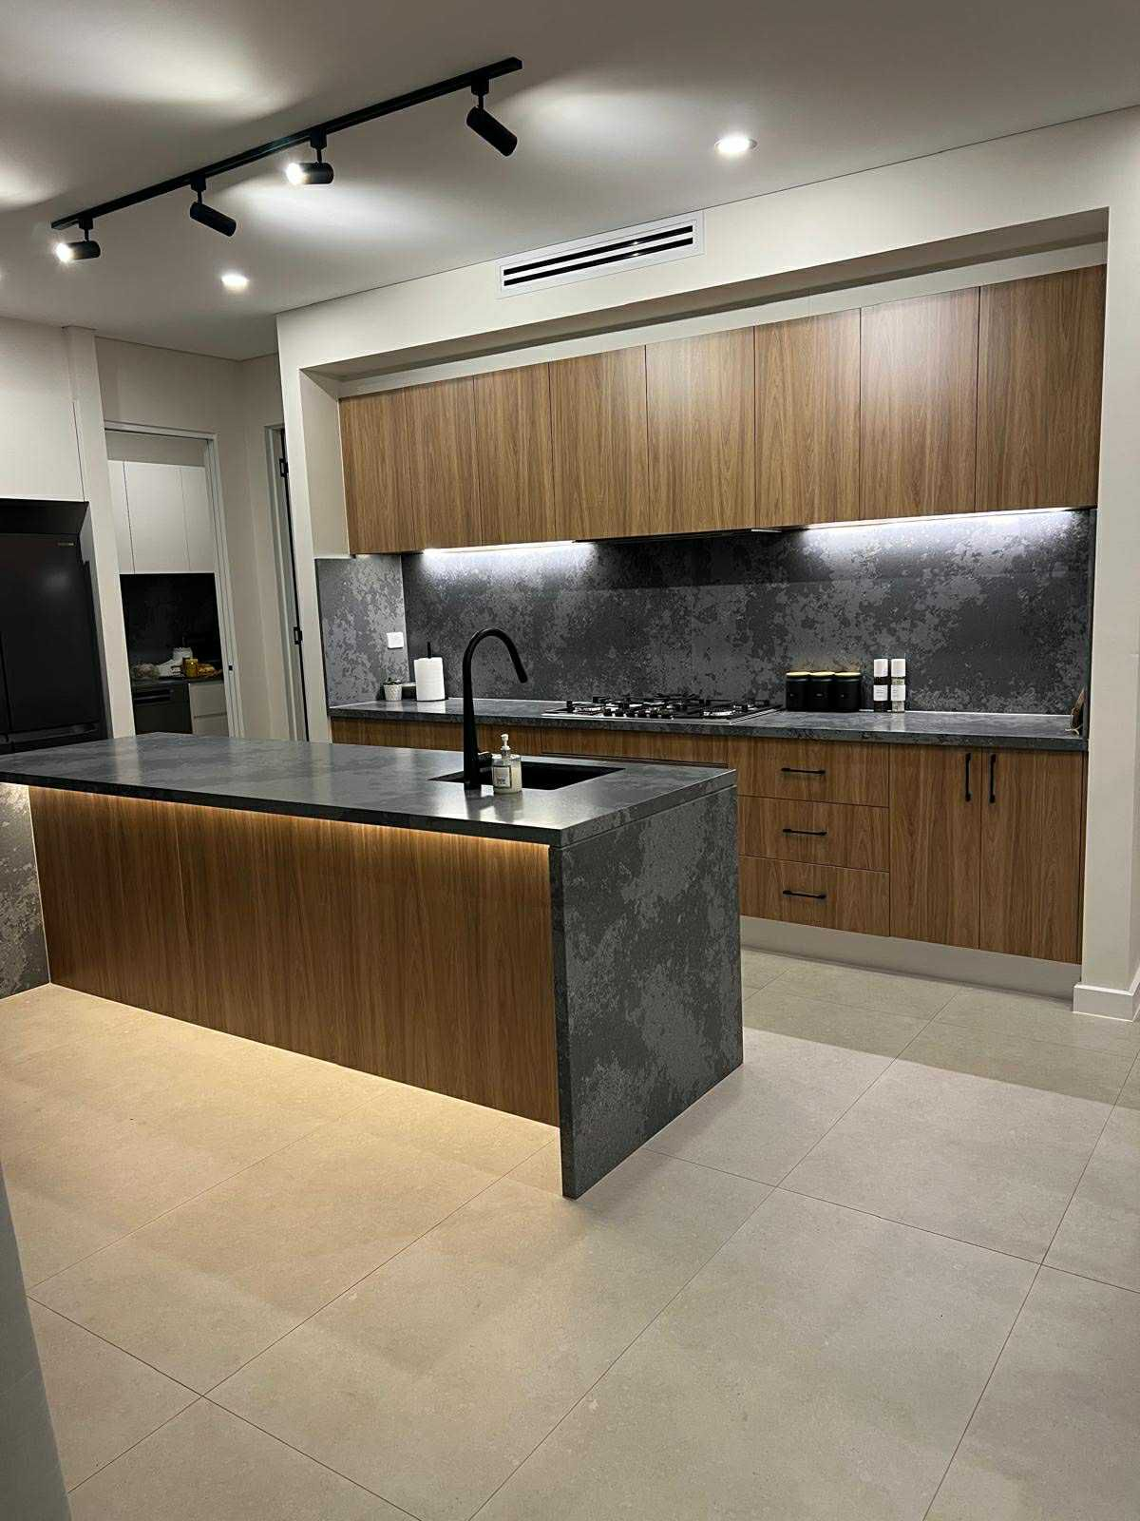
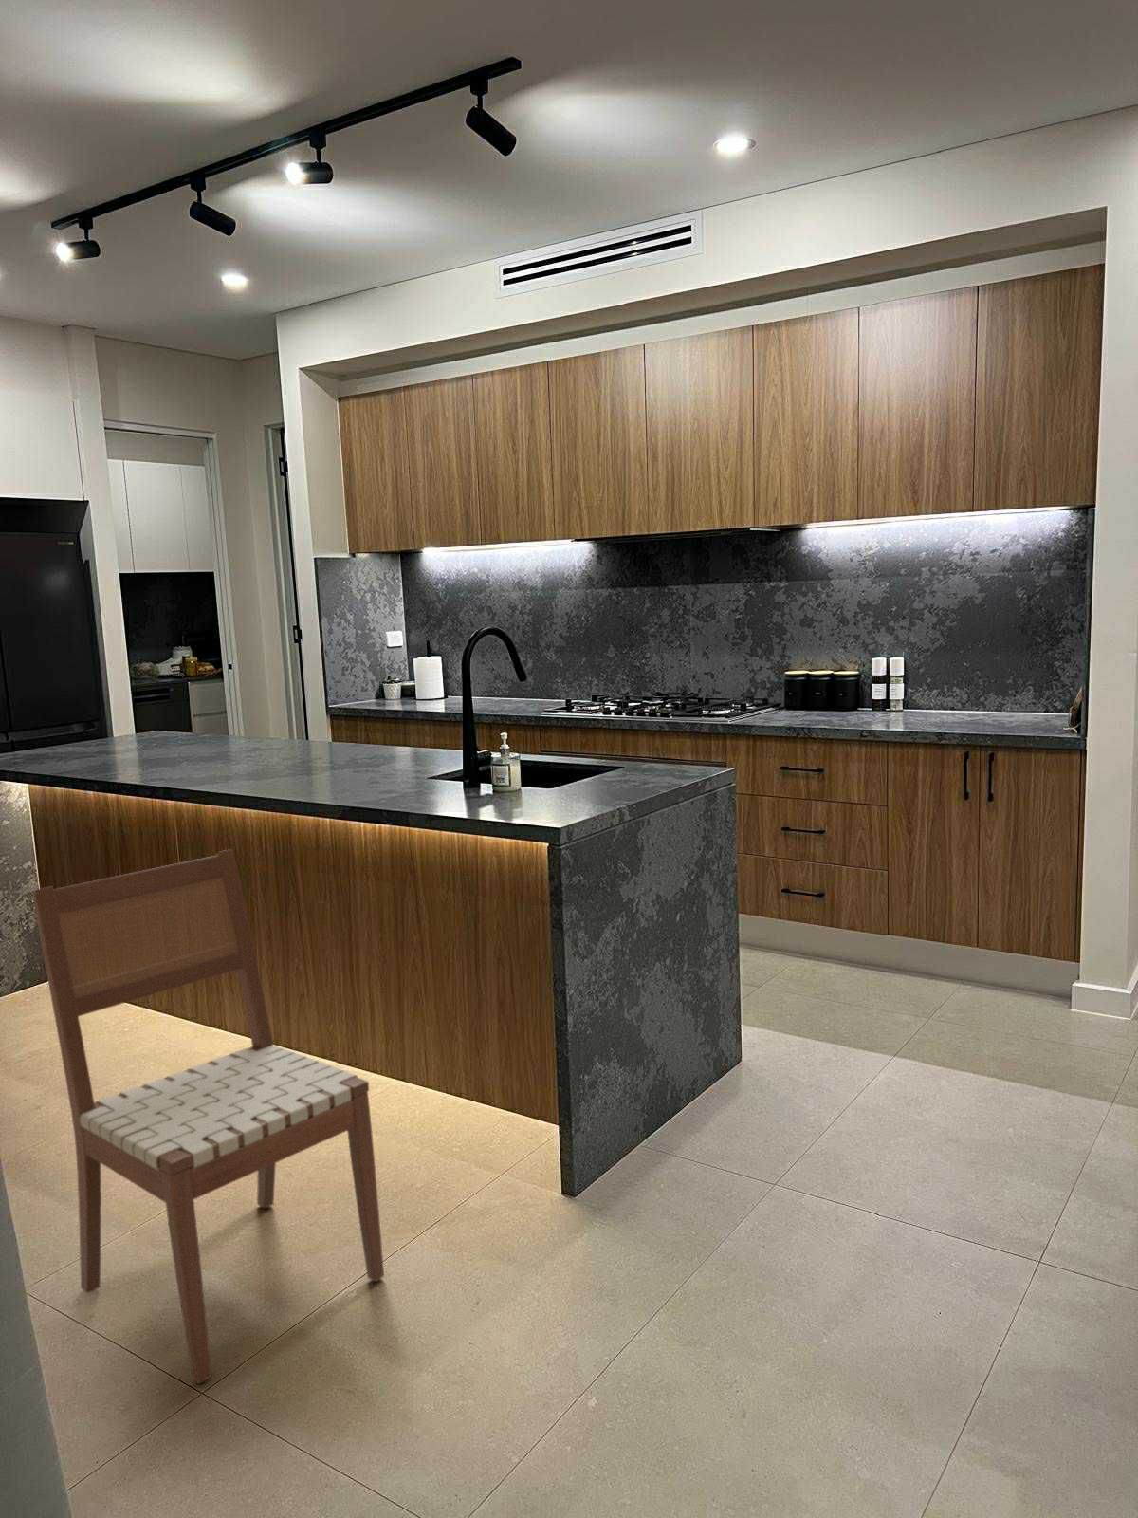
+ chair (213, 1087)
